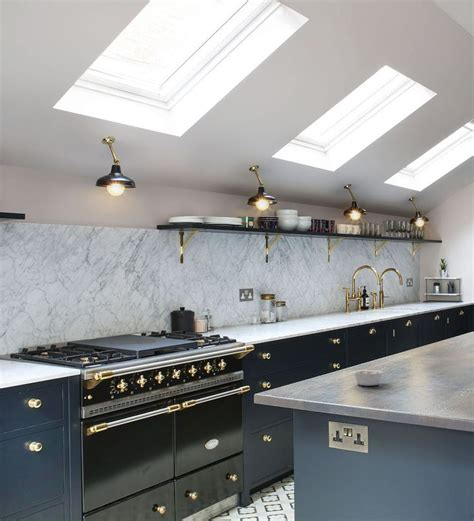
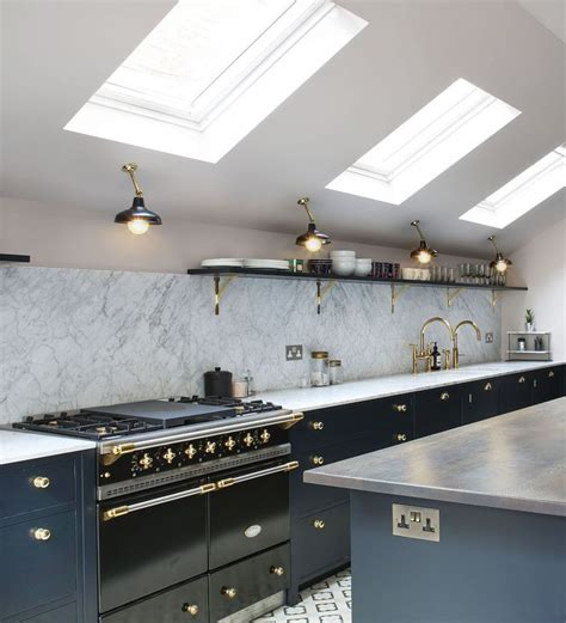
- legume (368, 376)
